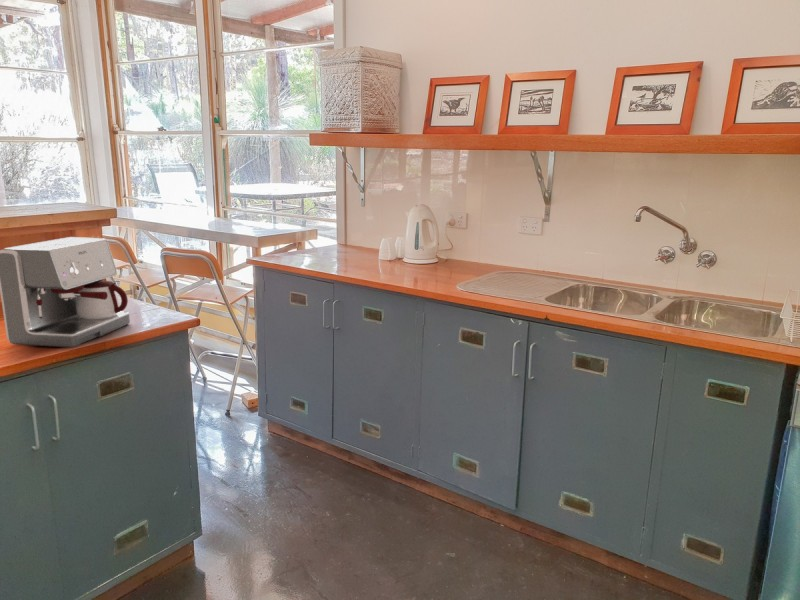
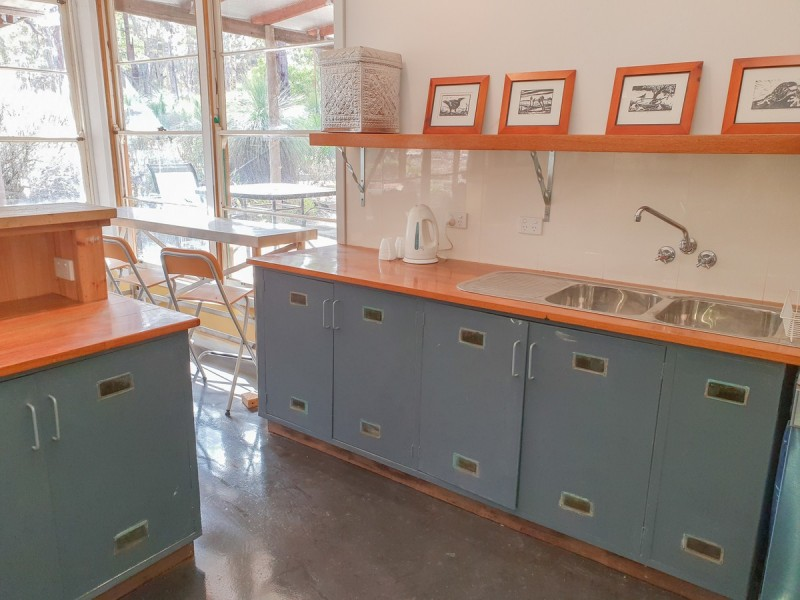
- coffee maker (67, 288)
